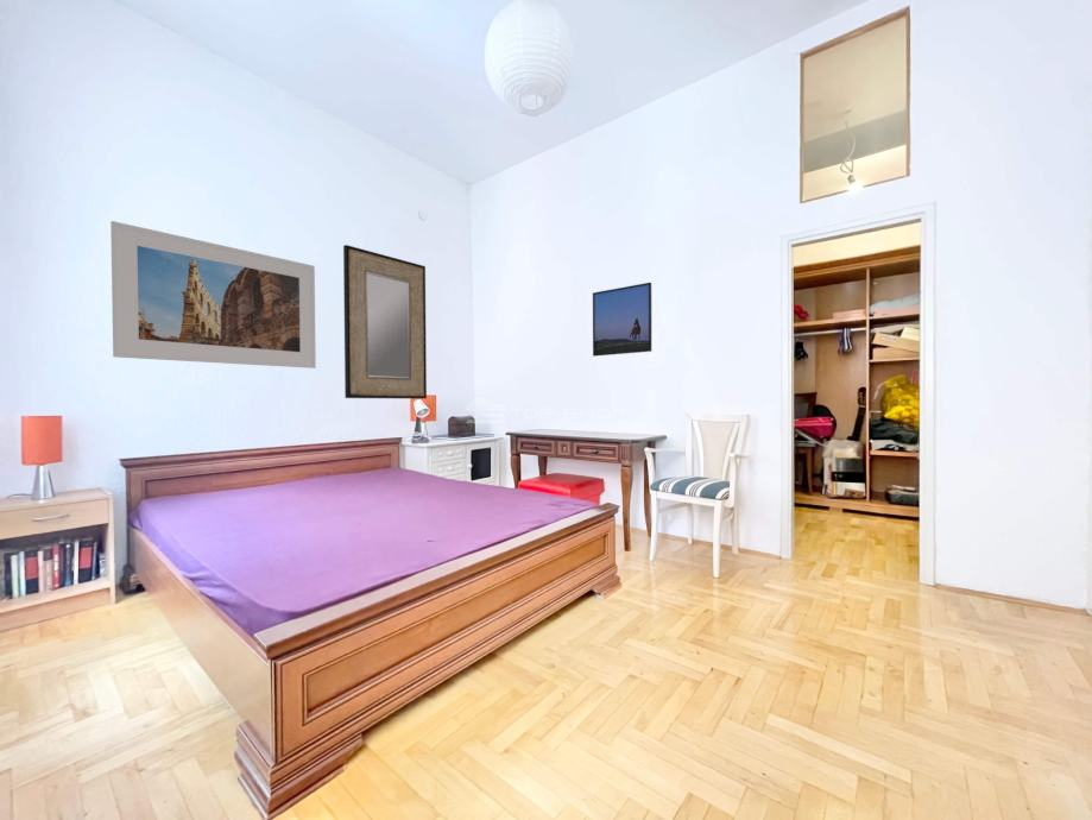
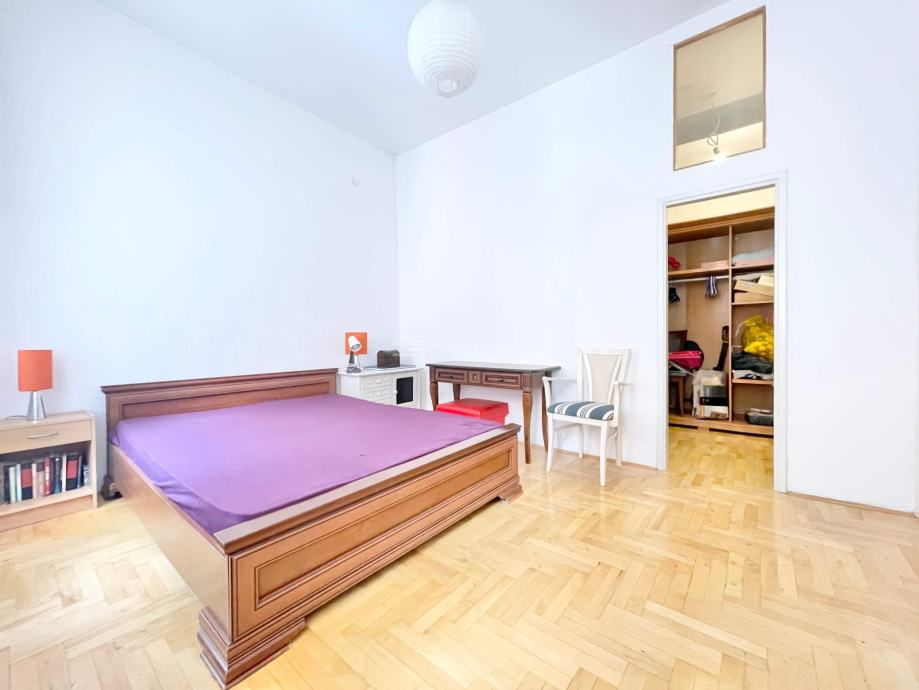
- home mirror (387, 327)
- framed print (620, 321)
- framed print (227, 304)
